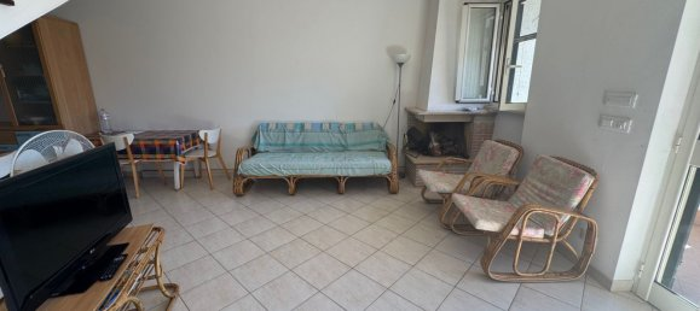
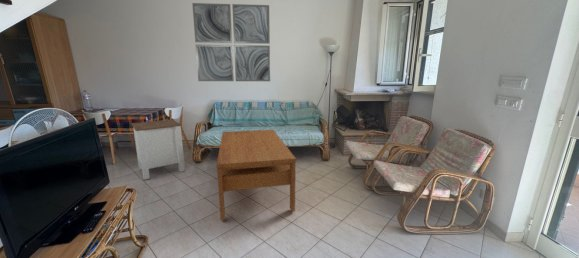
+ wall art (234, 45)
+ side table (158, 147)
+ coffee table (252, 164)
